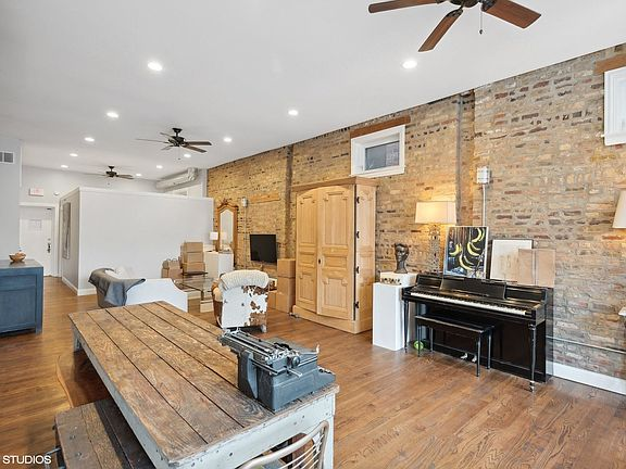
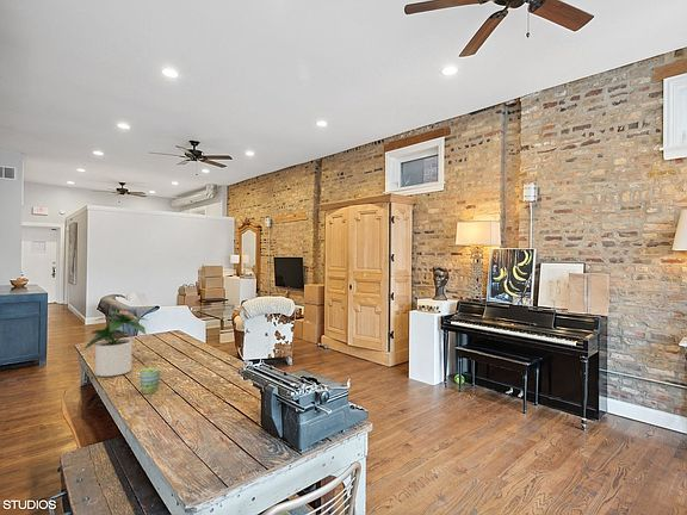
+ mug (149, 379)
+ potted plant (118, 341)
